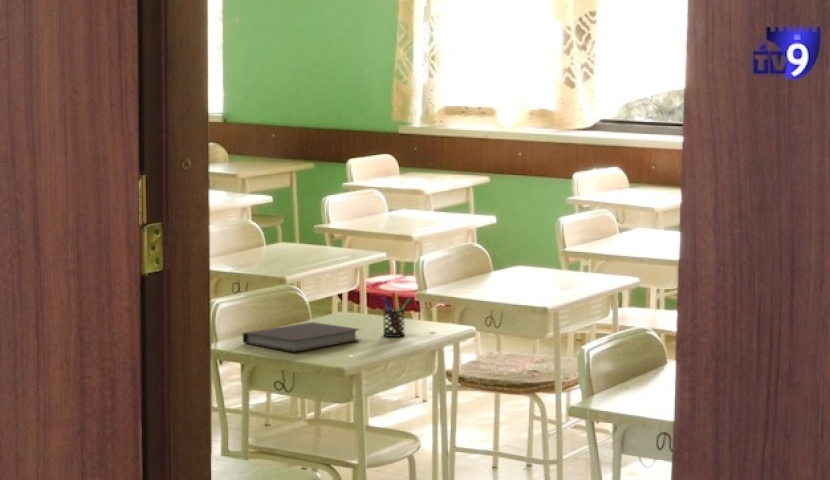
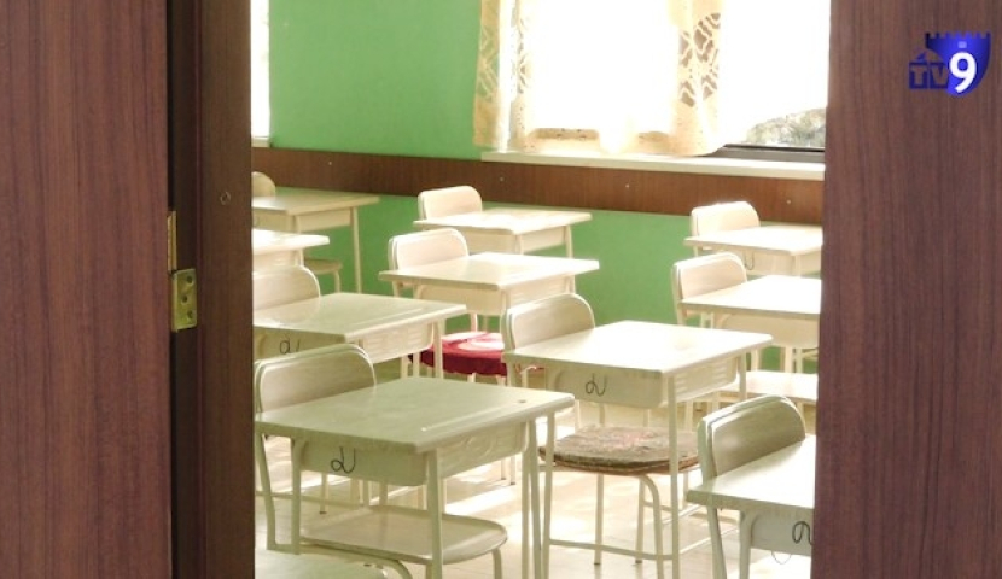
- pen holder (396, 313)
- notebook (302, 336)
